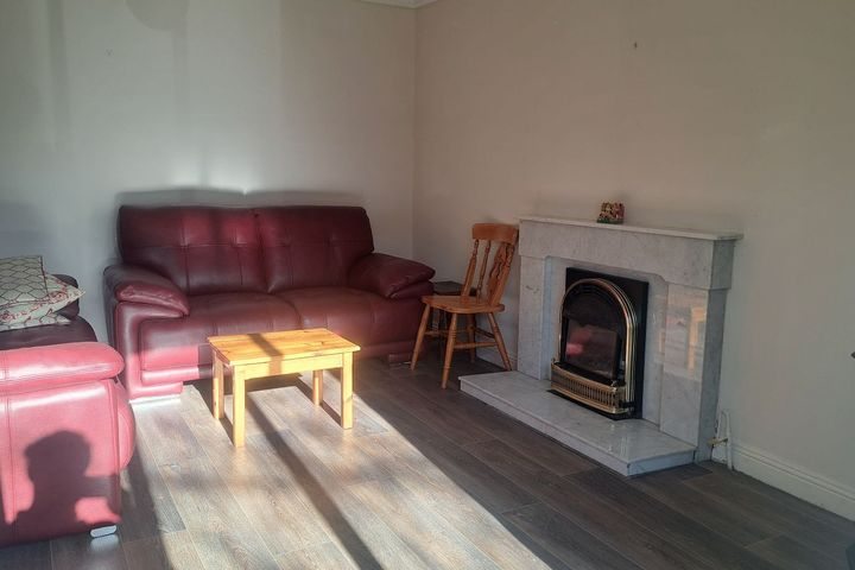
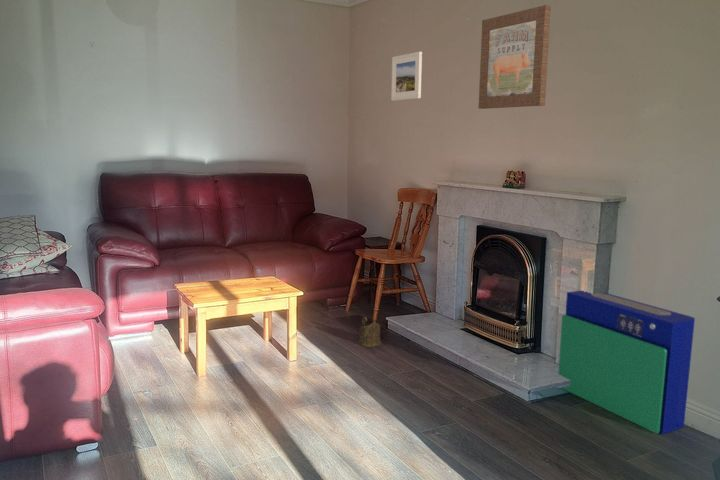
+ bucket (368, 330)
+ wall art (512, 60)
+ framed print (406, 77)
+ air purifier (622, 355)
